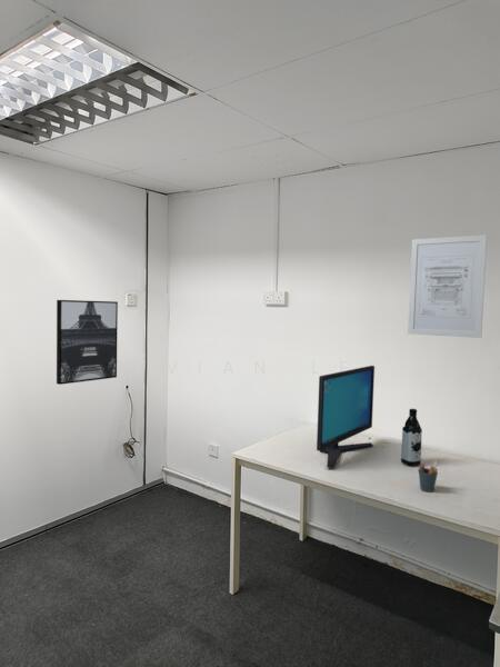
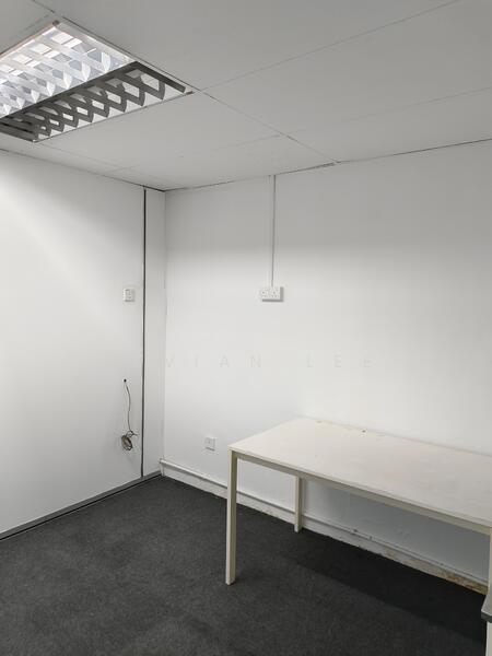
- wall art (88, 340)
- water bottle (411, 436)
- pen holder (428, 475)
- computer monitor (339, 410)
- wall art (444, 287)
